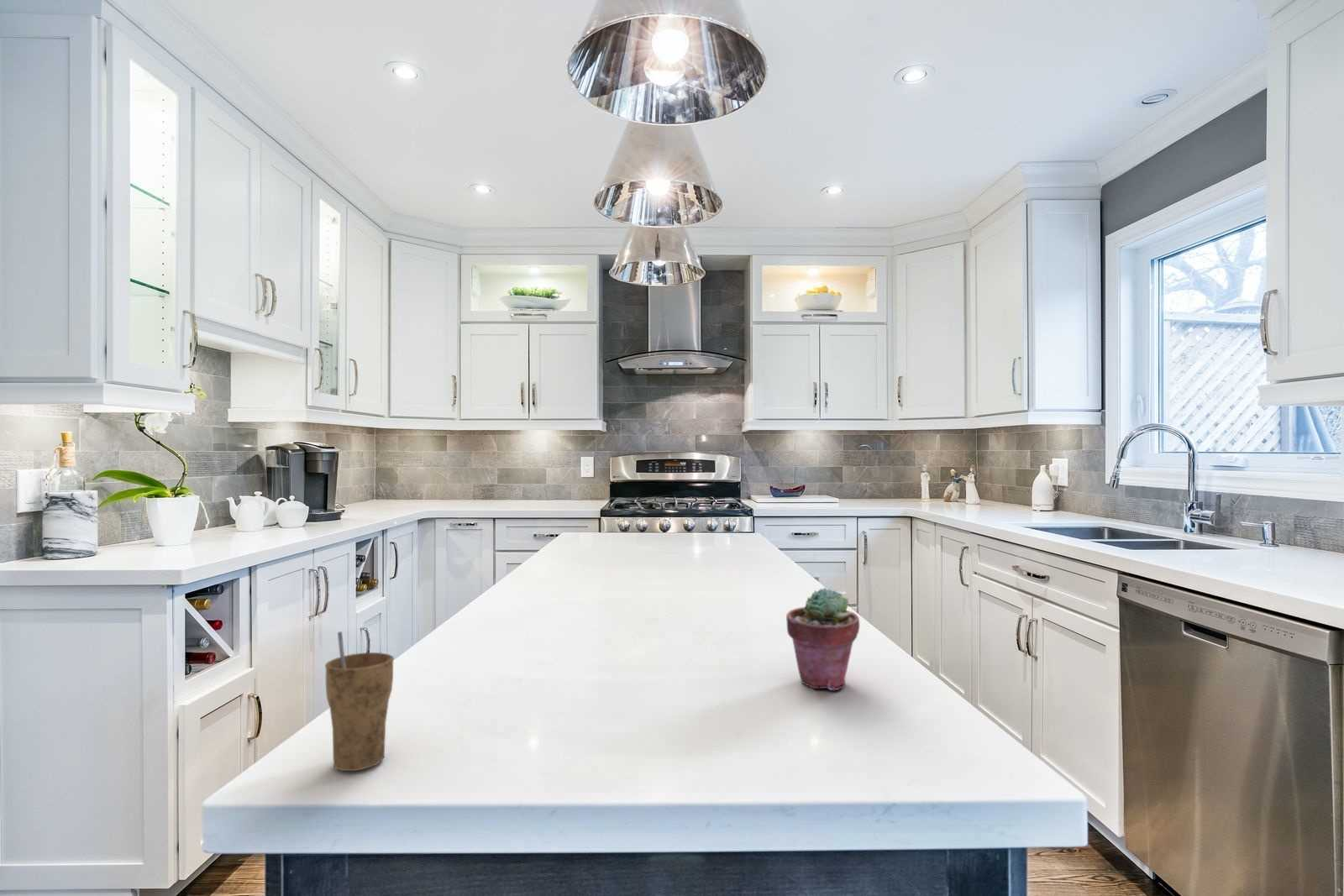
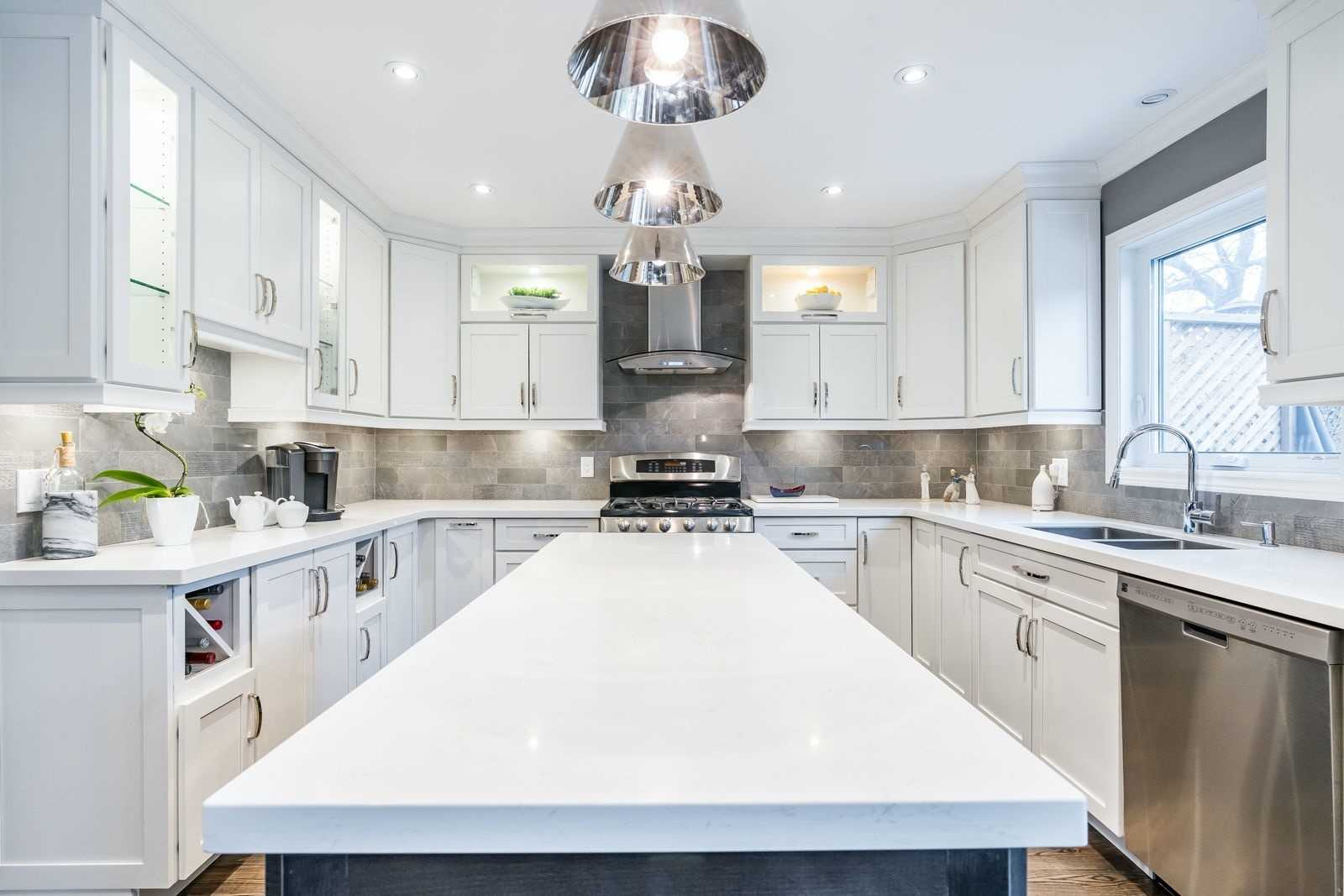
- cup (360, 698)
- potted succulent (822, 634)
